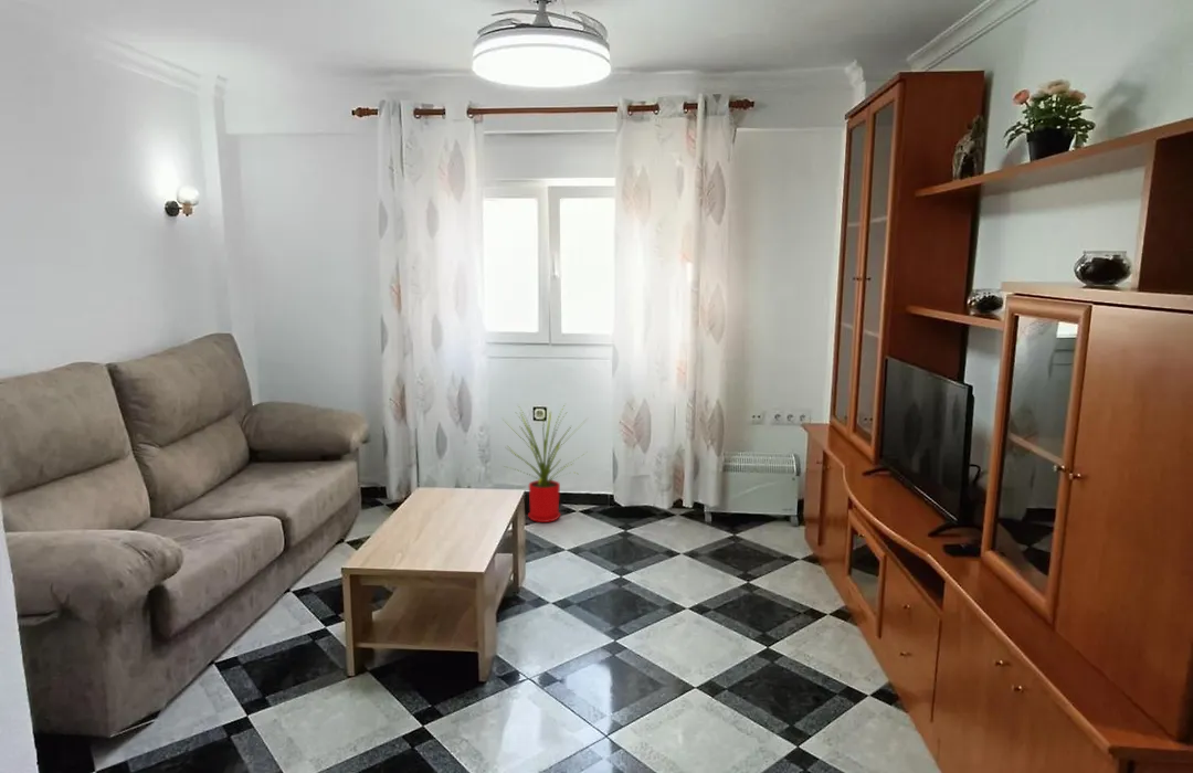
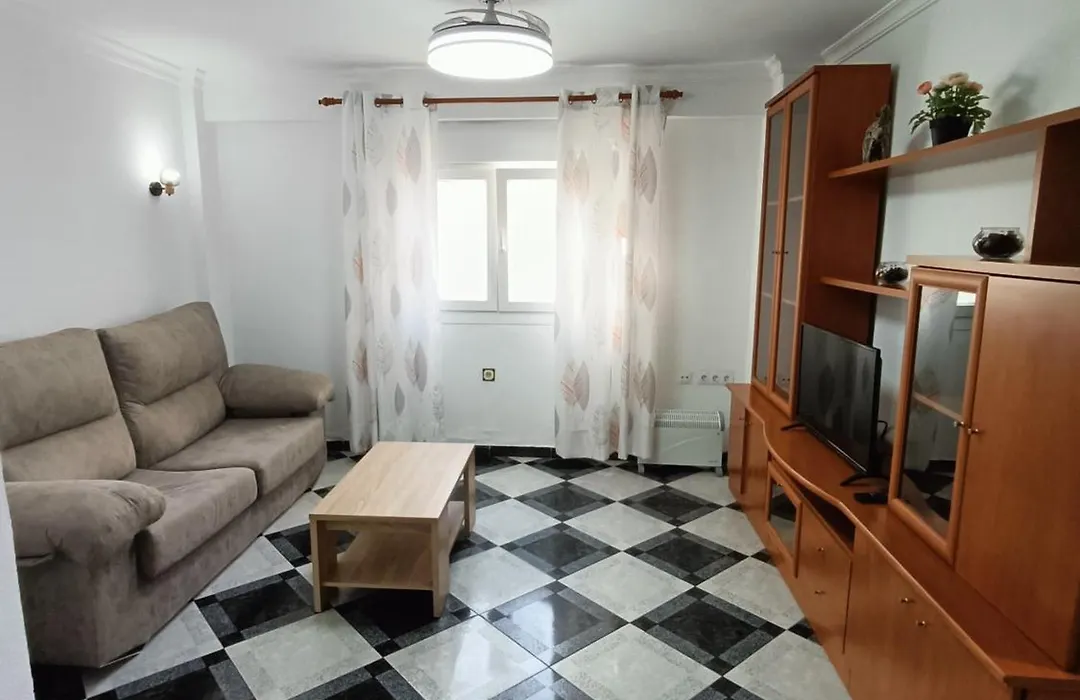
- house plant (545, 462)
